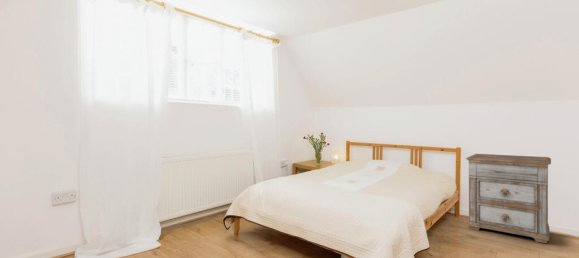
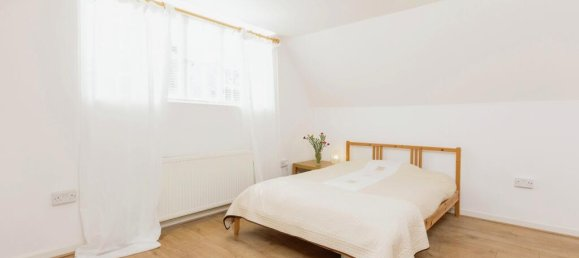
- nightstand (507, 193)
